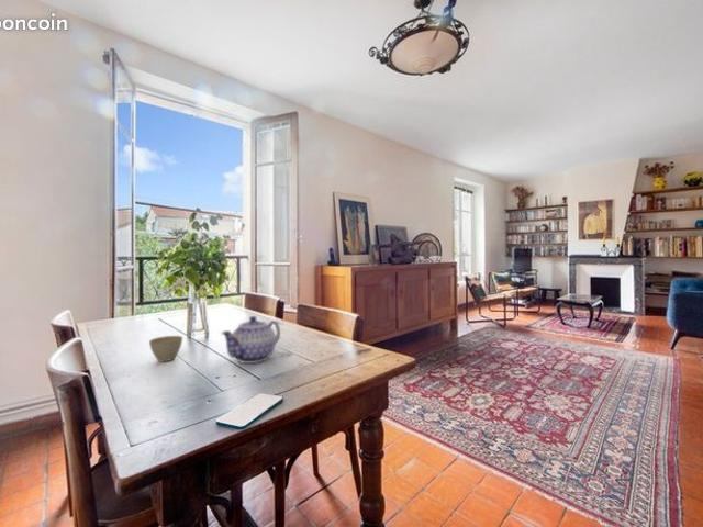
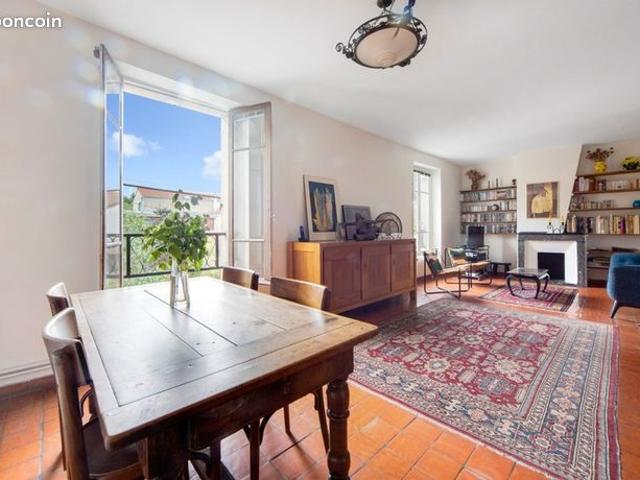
- smartphone (252, 408)
- flower pot (166, 349)
- teapot (253, 337)
